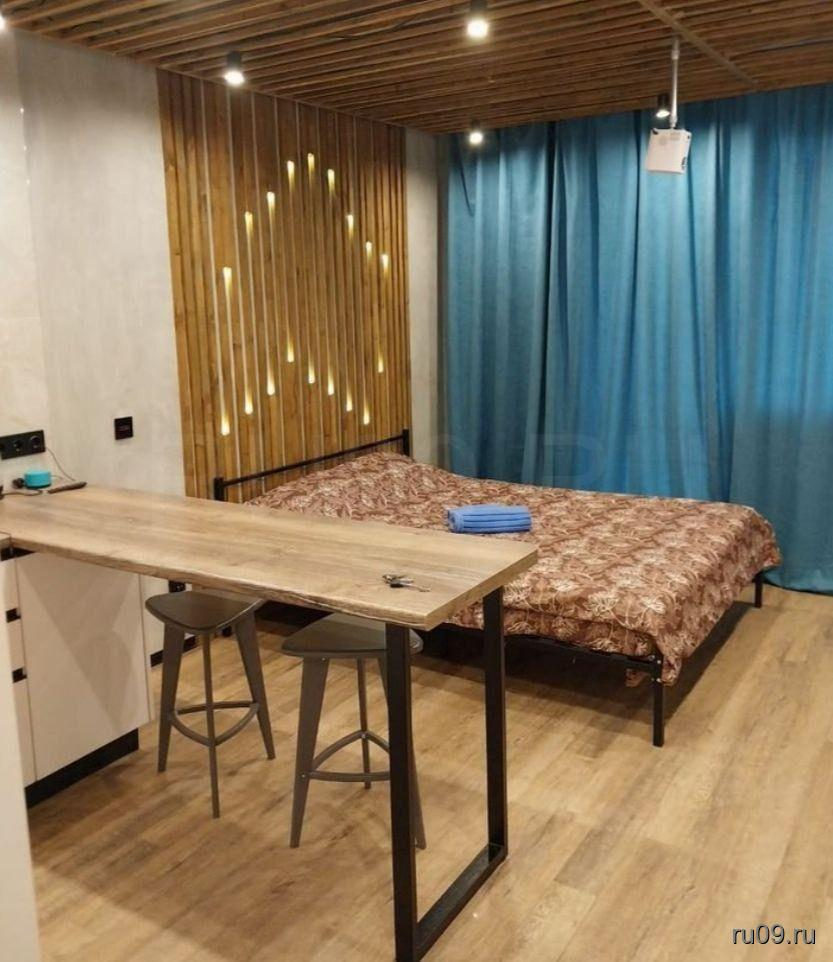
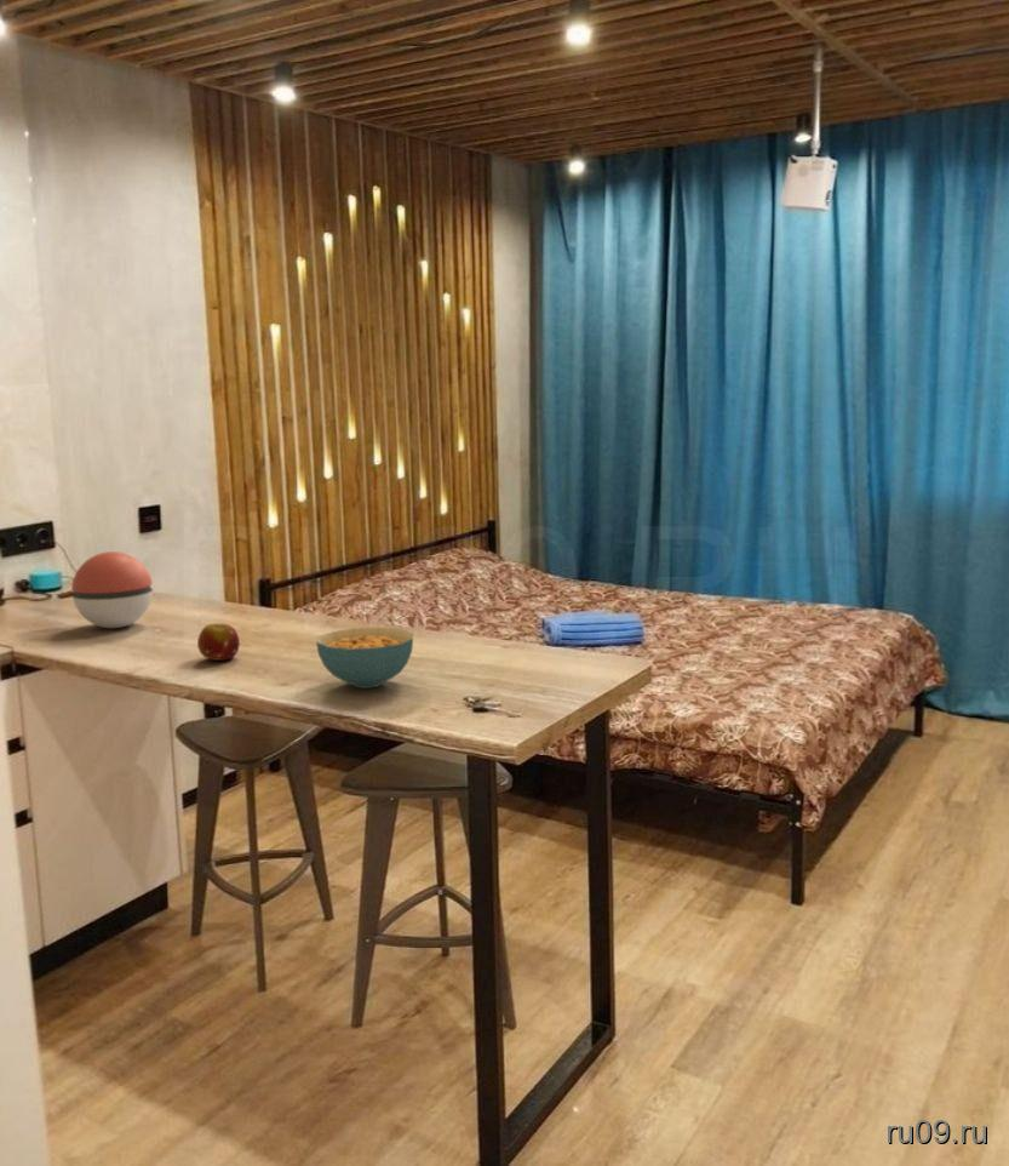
+ ball (113, 589)
+ fruit (218, 641)
+ cereal bowl (366, 661)
